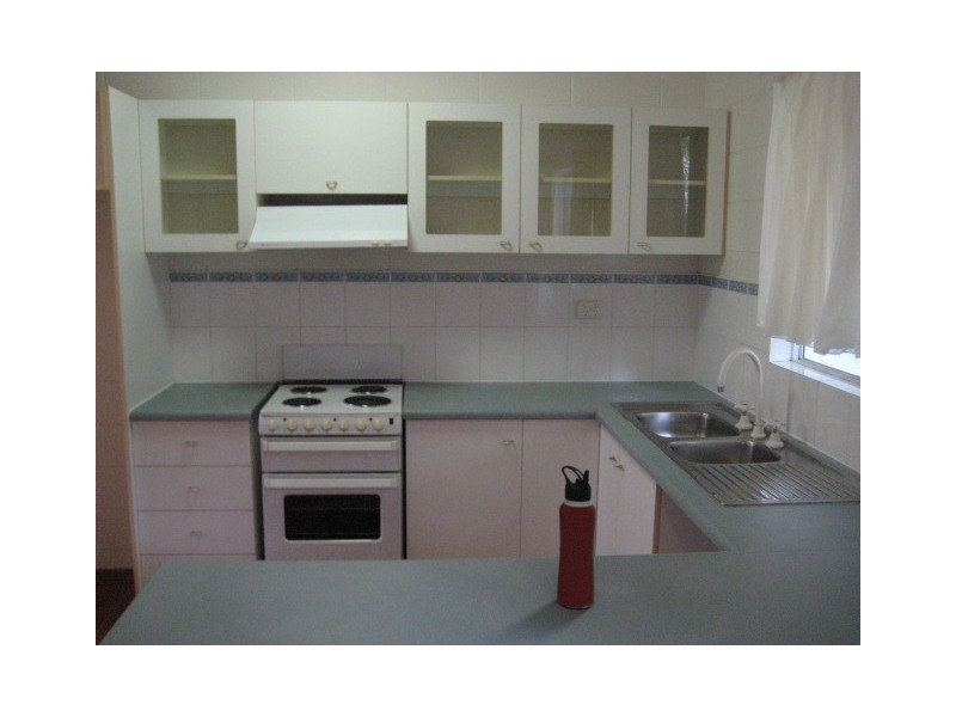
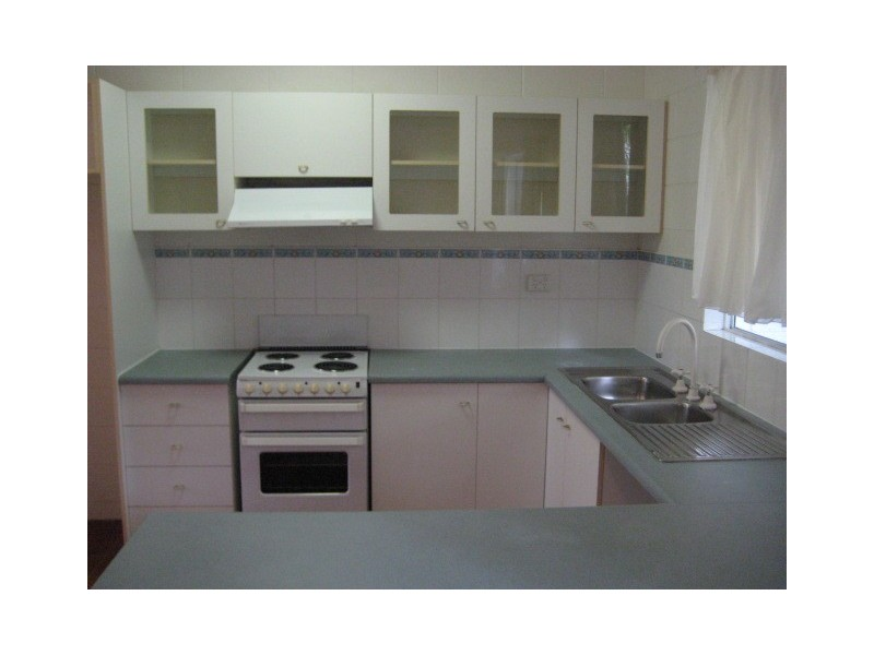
- water bottle (576, 534)
